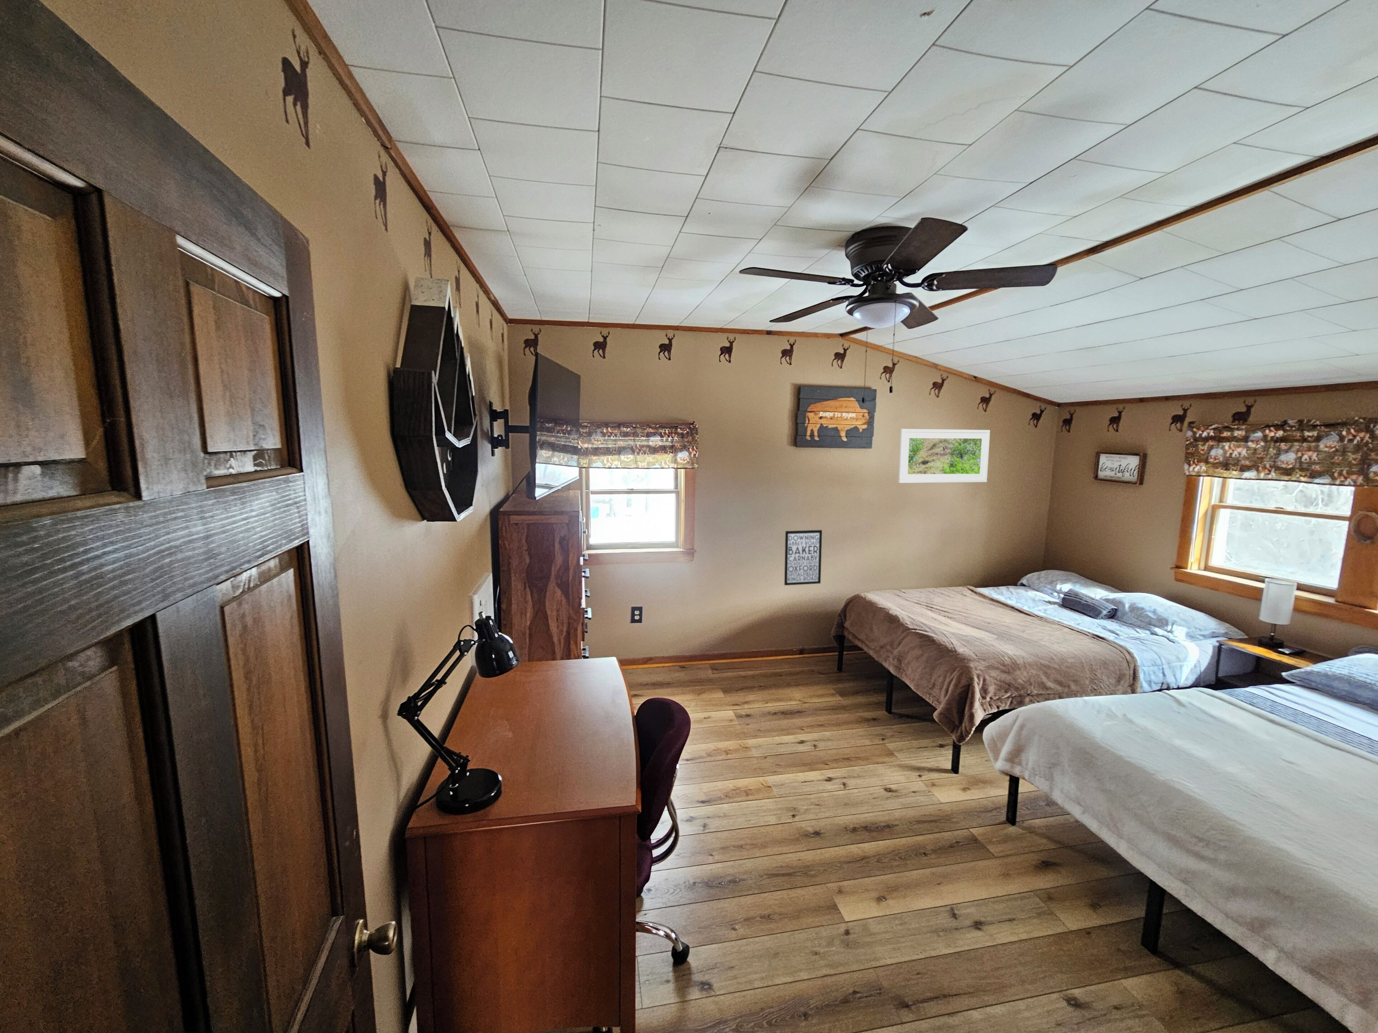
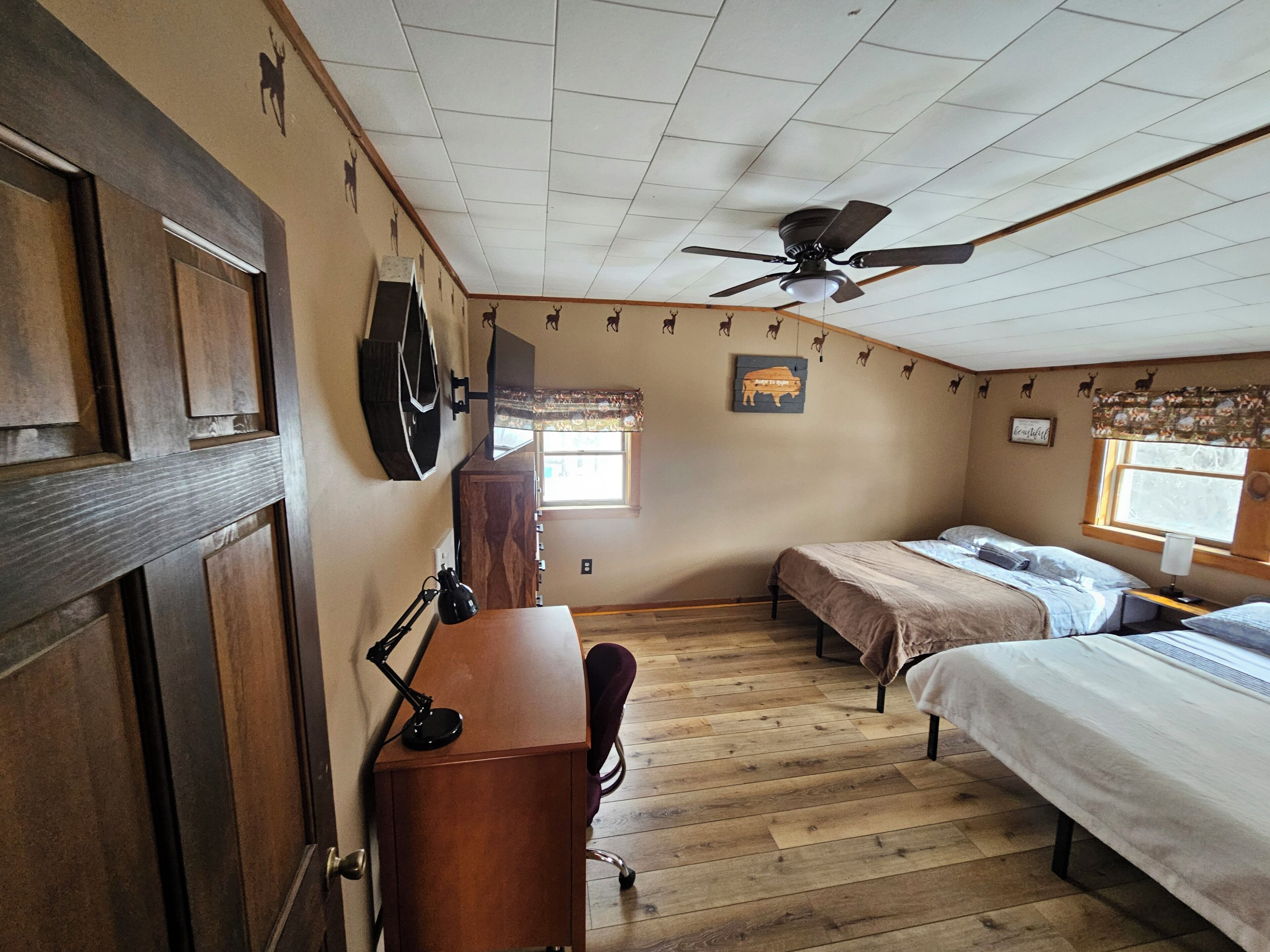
- wall art (803, 558)
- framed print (944, 456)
